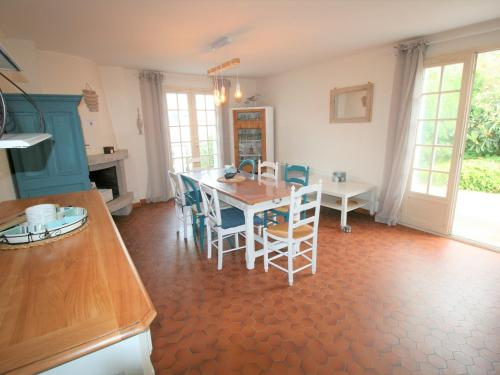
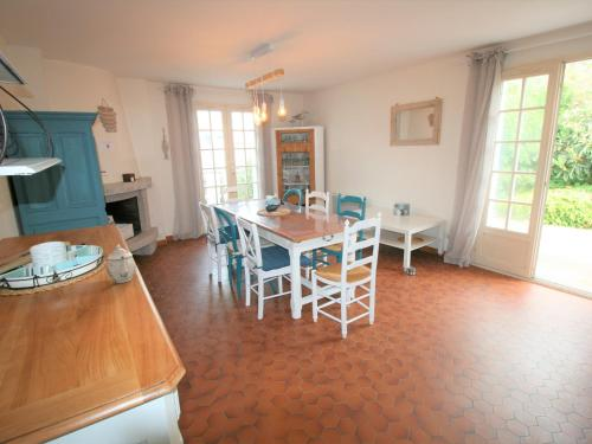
+ teapot (121, 263)
